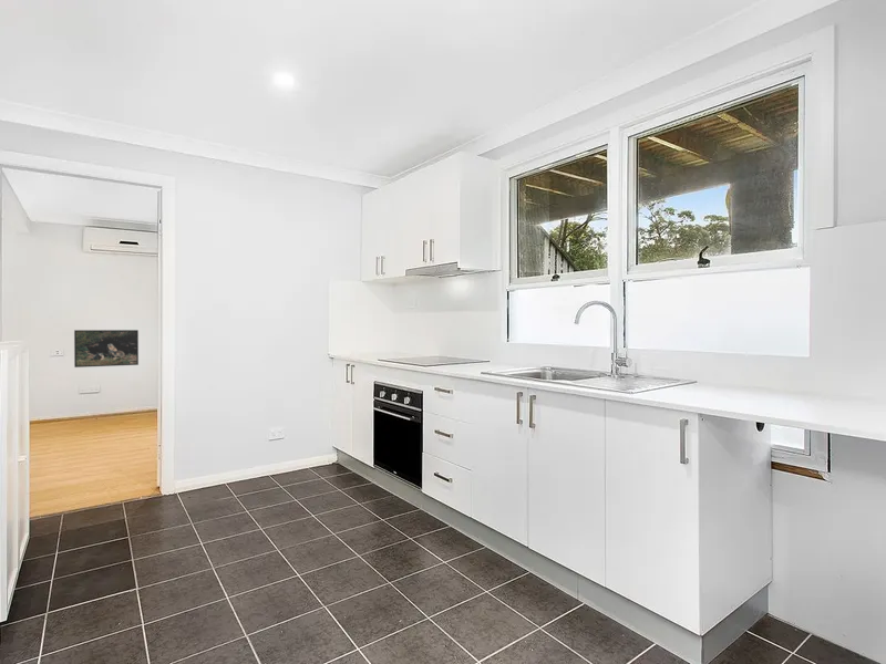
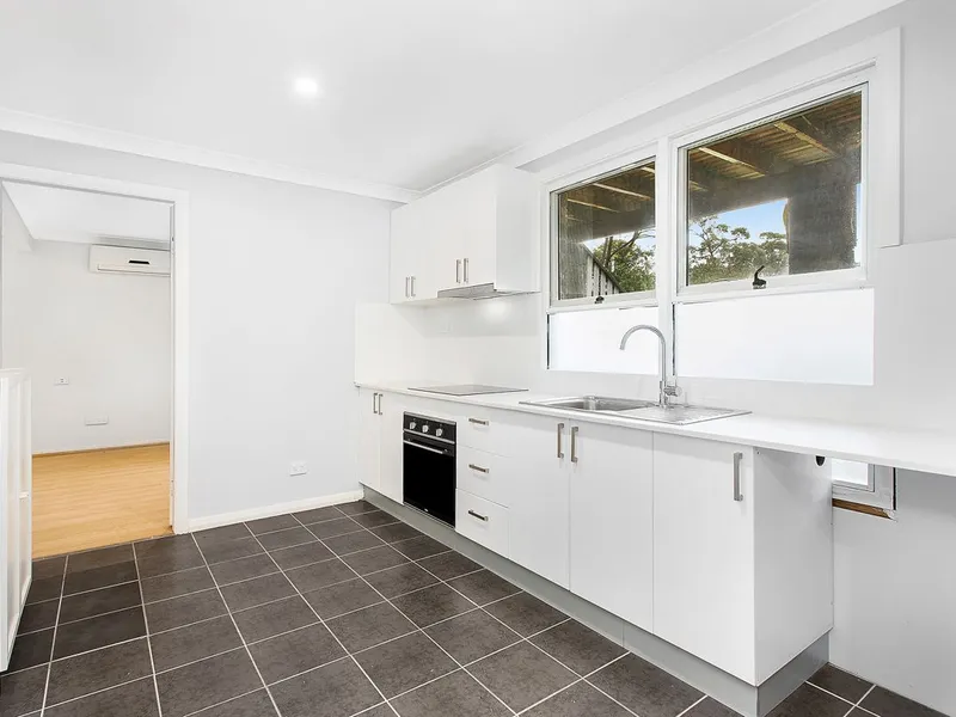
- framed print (106, 347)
